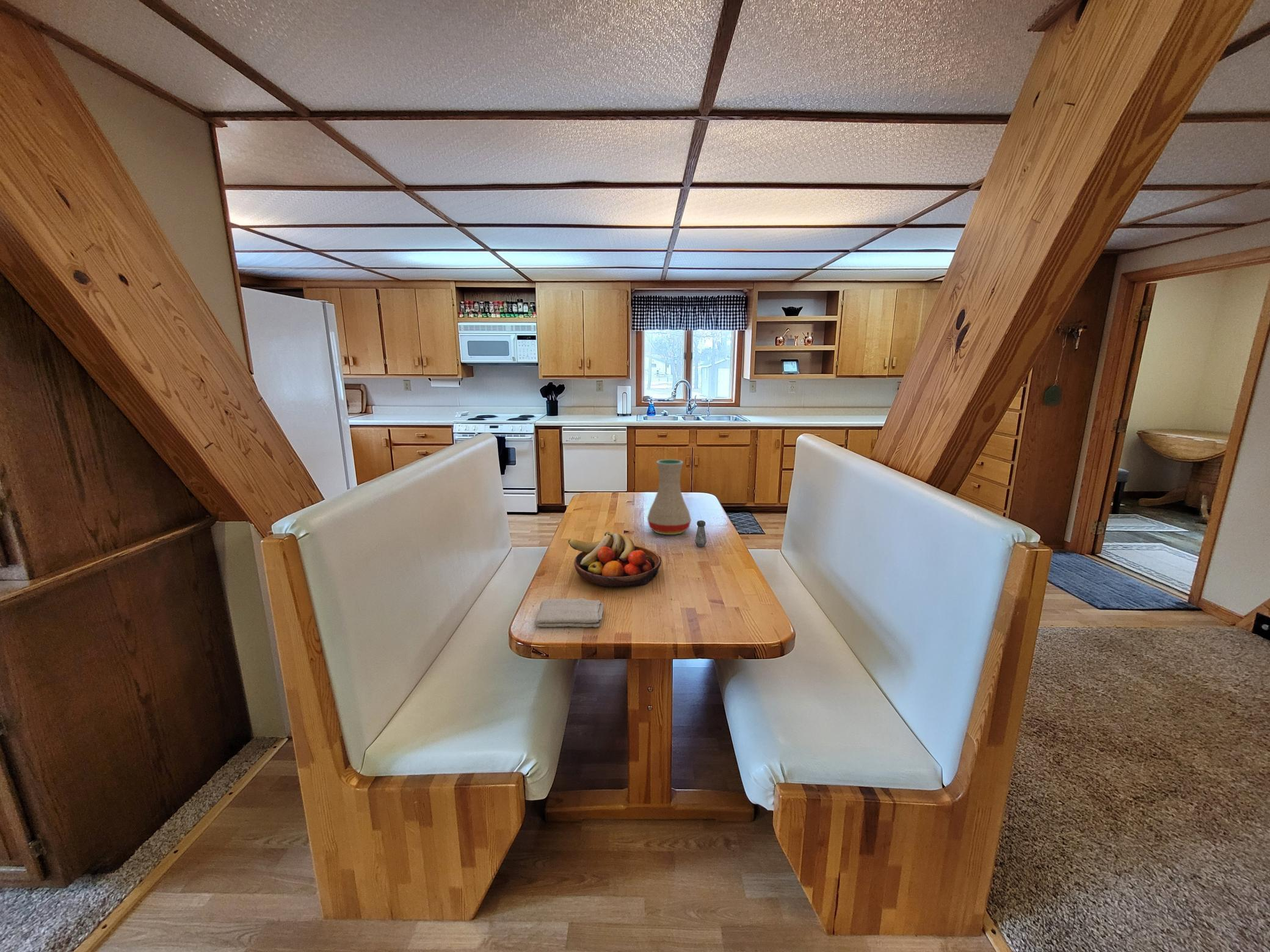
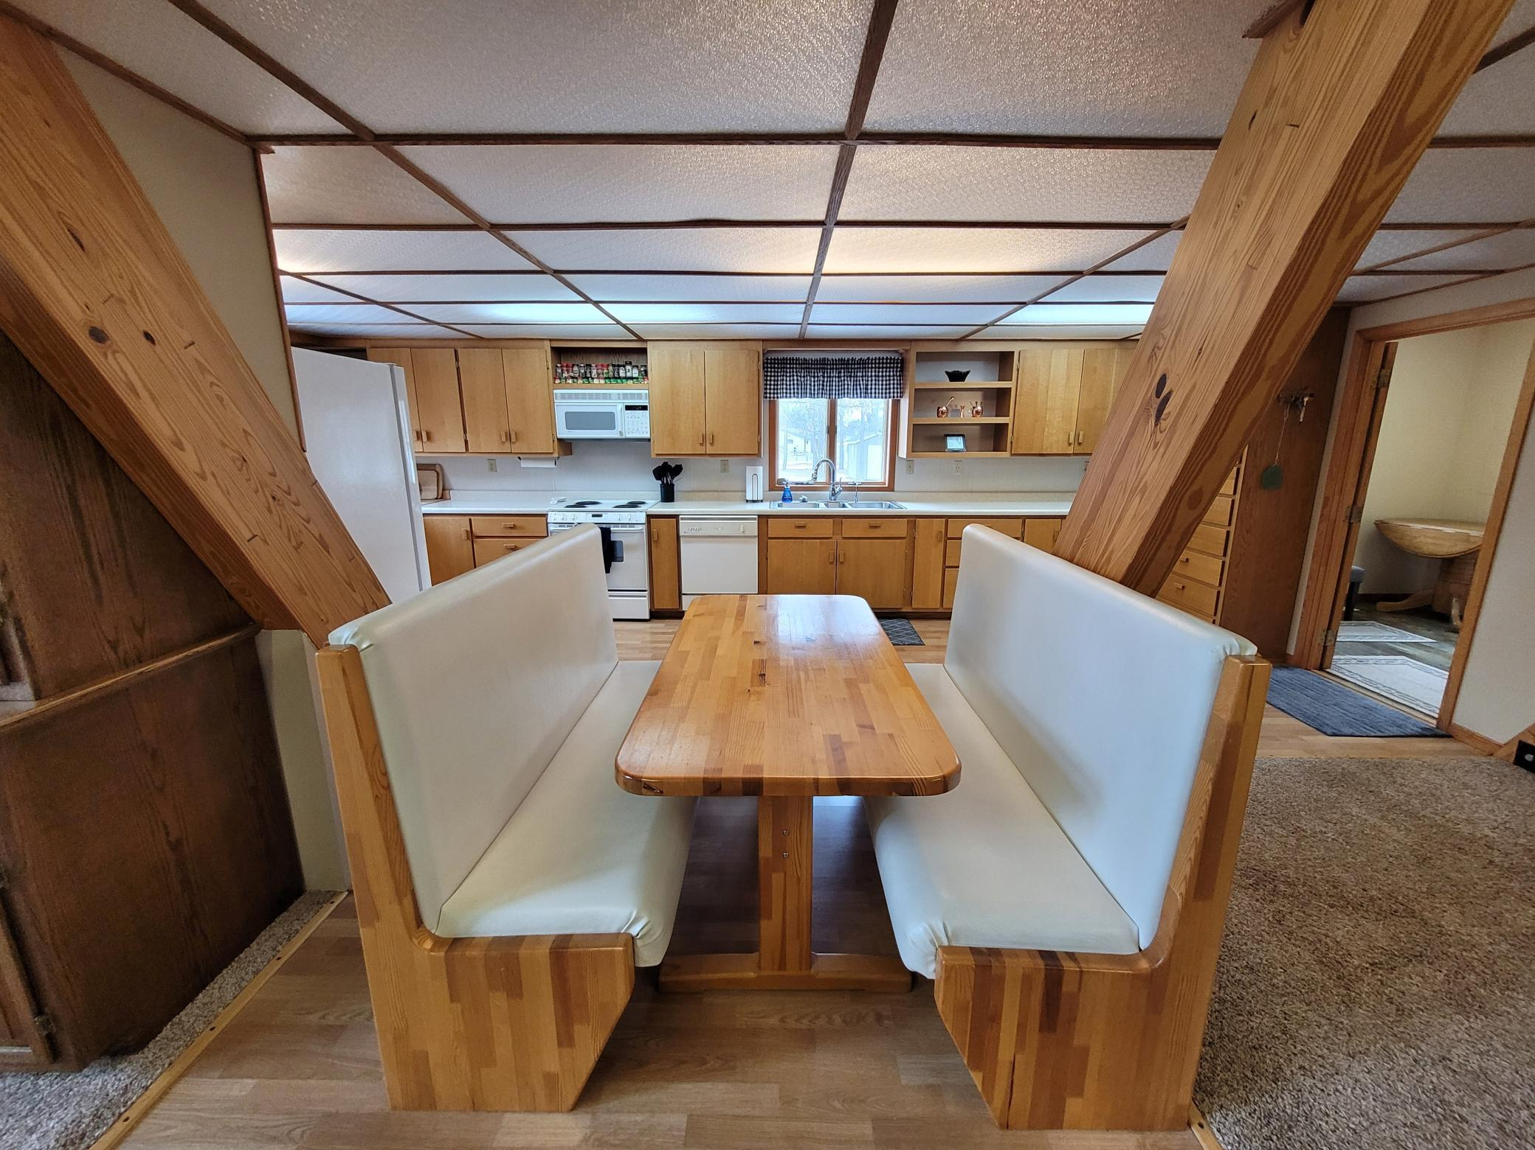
- washcloth (570, 612)
- salt shaker (701, 533)
- vase (669, 497)
- fruit bowl (617, 556)
